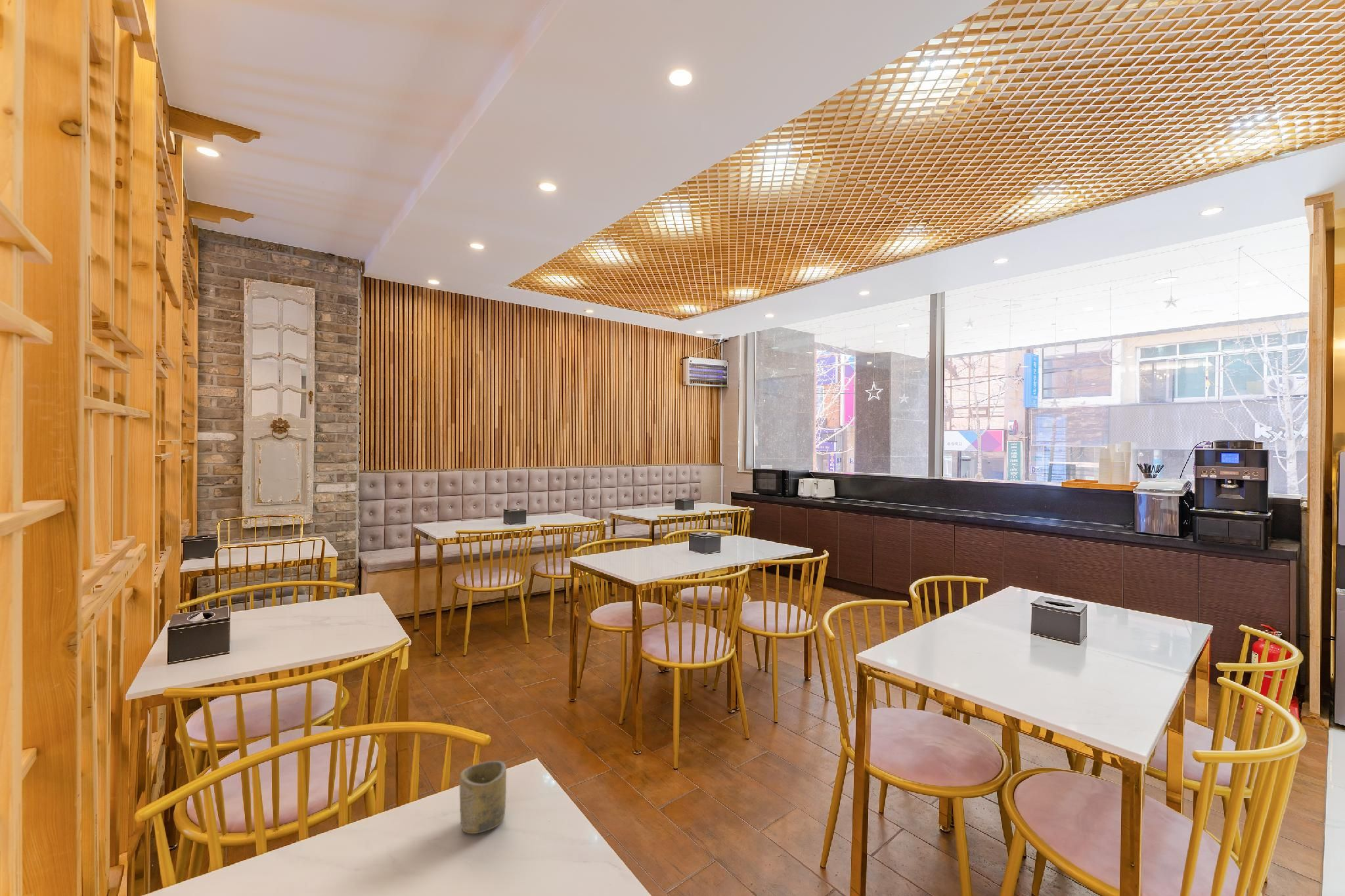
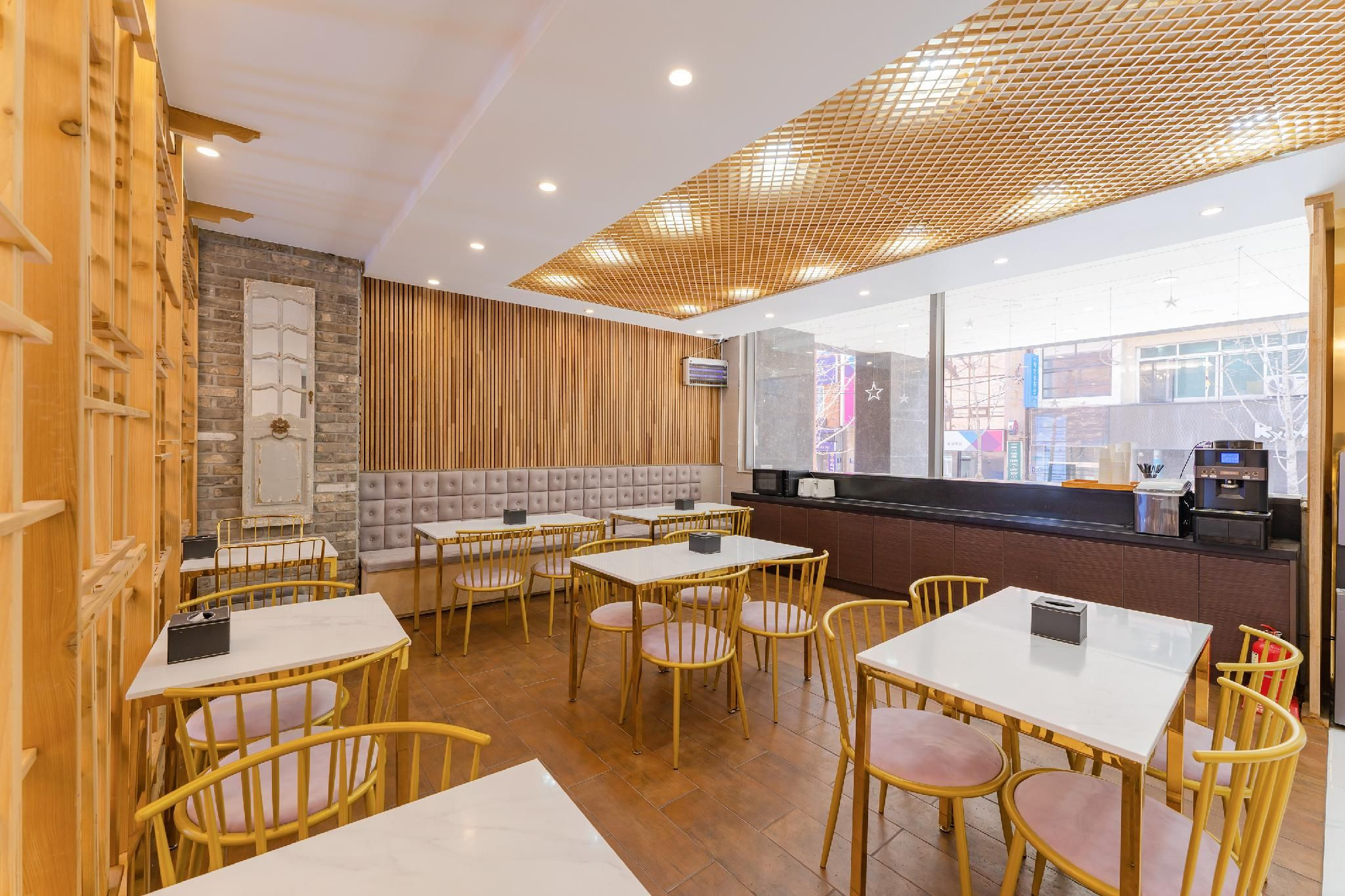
- cup (483, 796)
